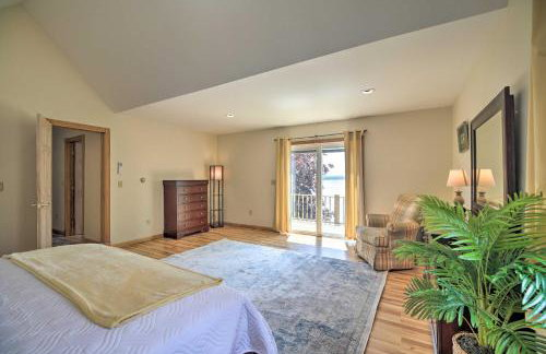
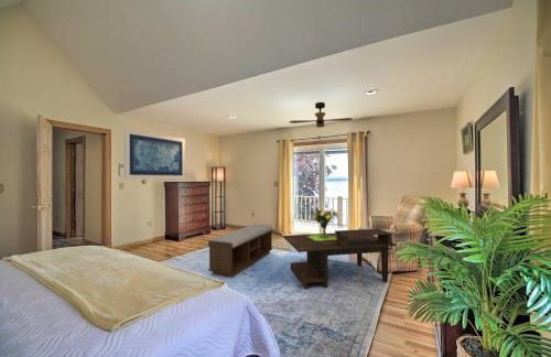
+ wall art (158, 156)
+ coffee table (335, 251)
+ ceiling fan (320, 113)
+ bouquet (325, 221)
+ bench (245, 246)
